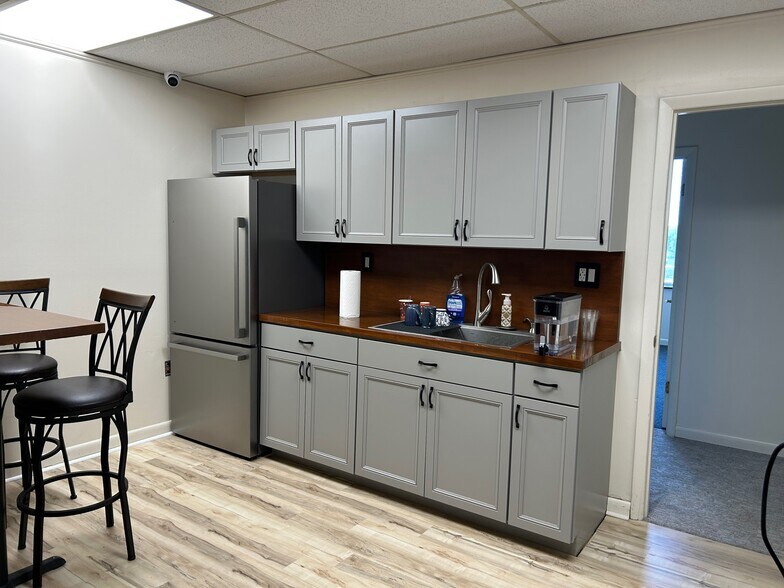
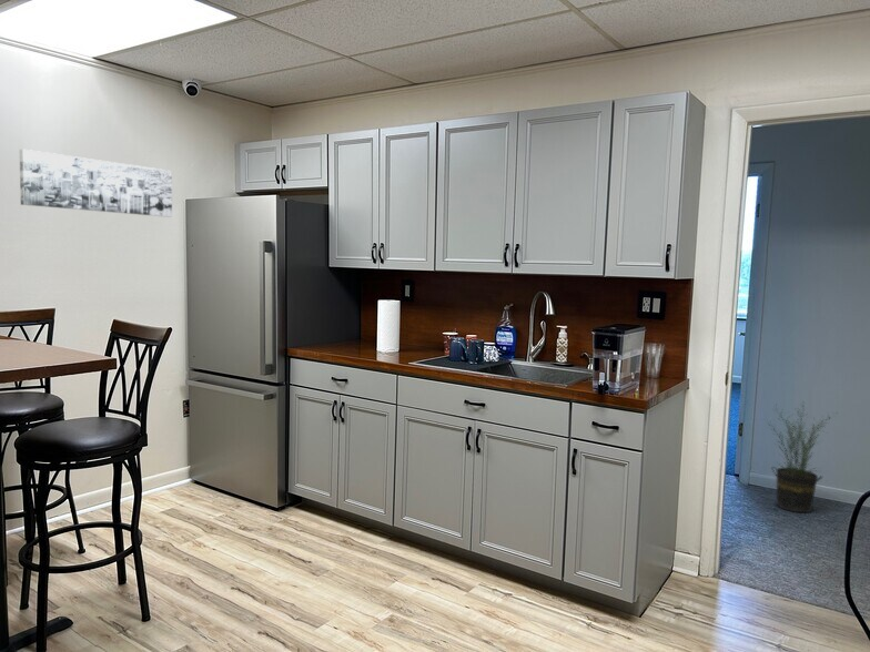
+ wall art (102, 186)
+ potted plant (796, 455)
